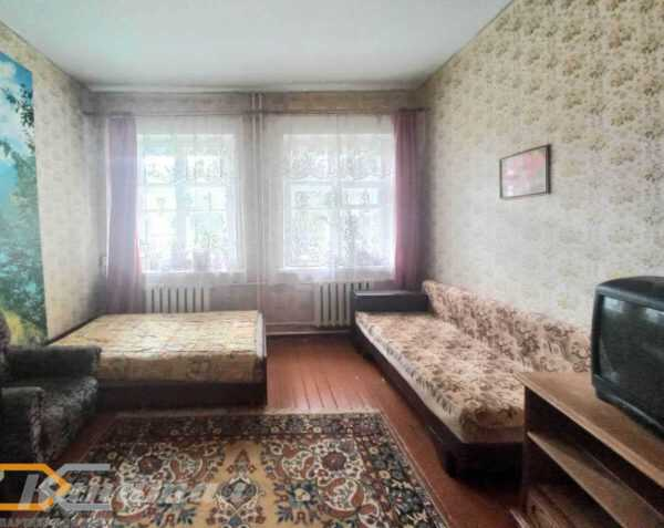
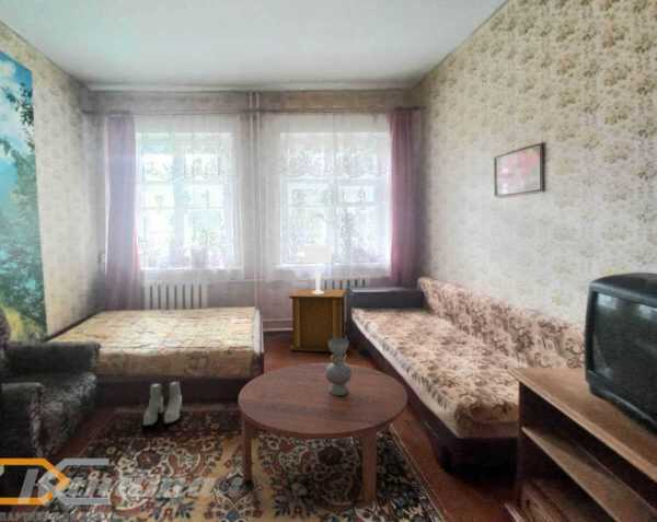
+ coffee table (323, 421)
+ boots (162, 401)
+ decorative vase (338, 366)
+ table lamp (318, 269)
+ side table (320, 318)
